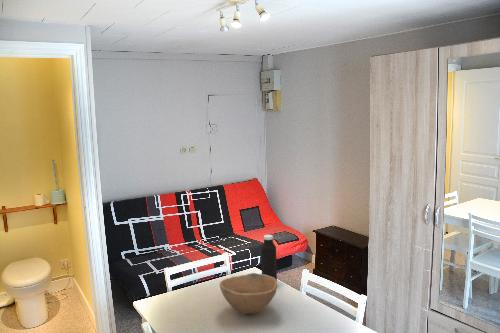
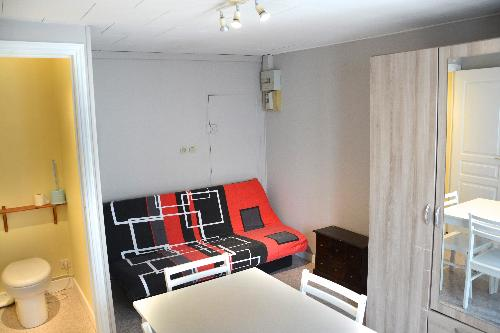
- water bottle (268, 260)
- bowl (249, 297)
